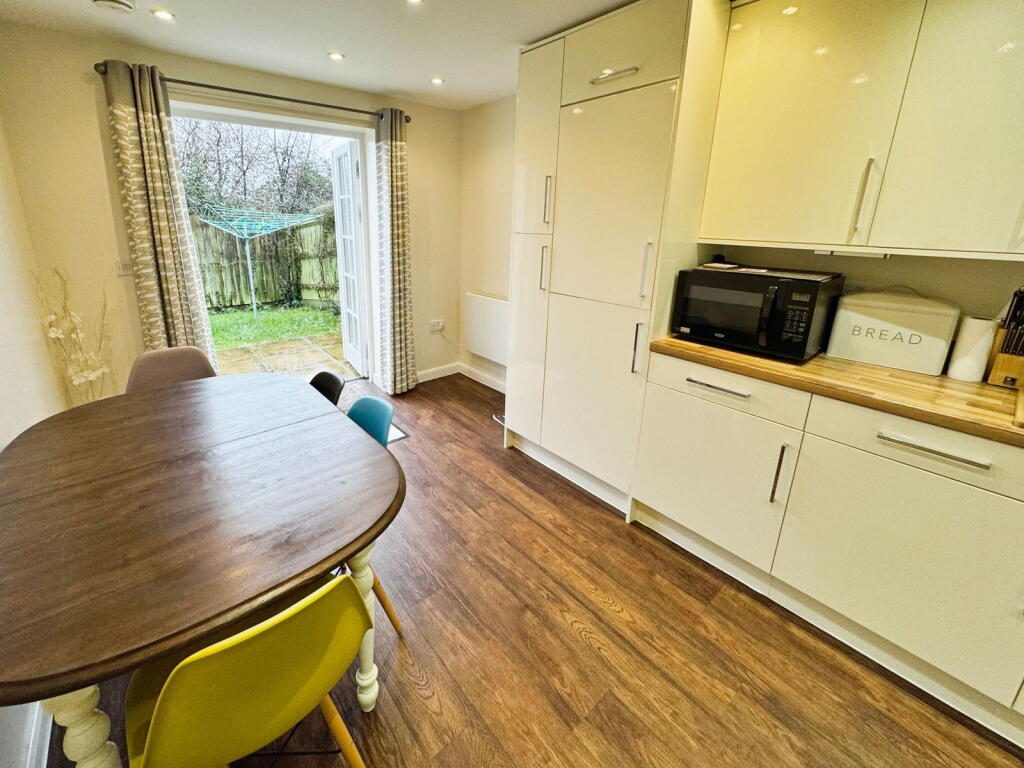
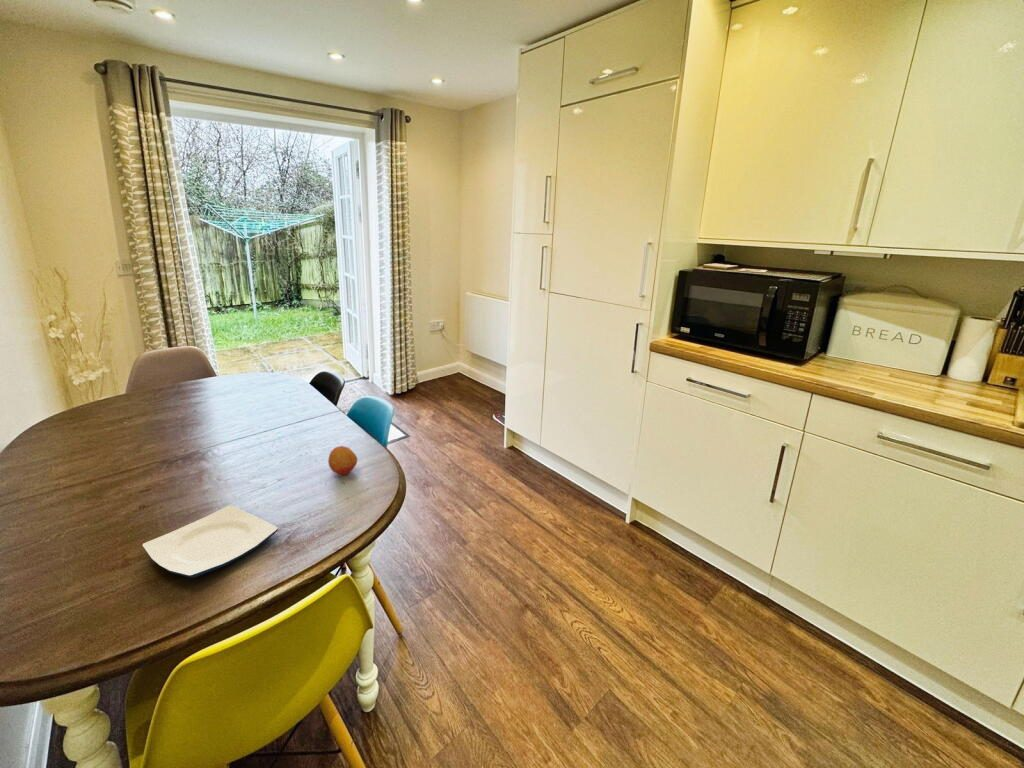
+ fruit (342, 460)
+ plate (213, 541)
